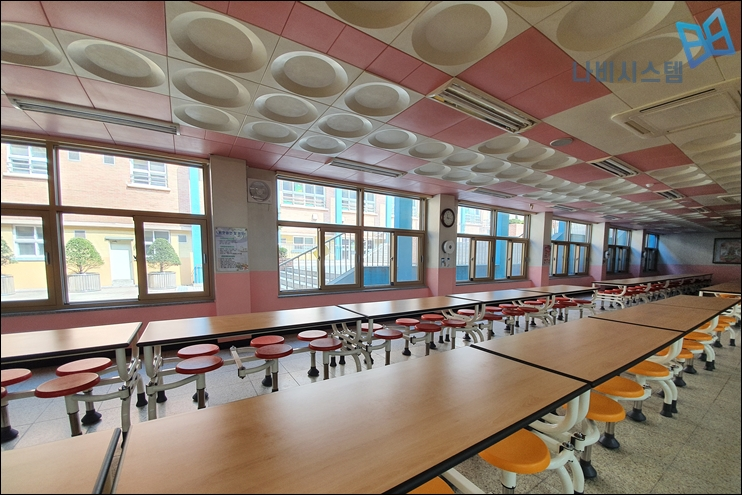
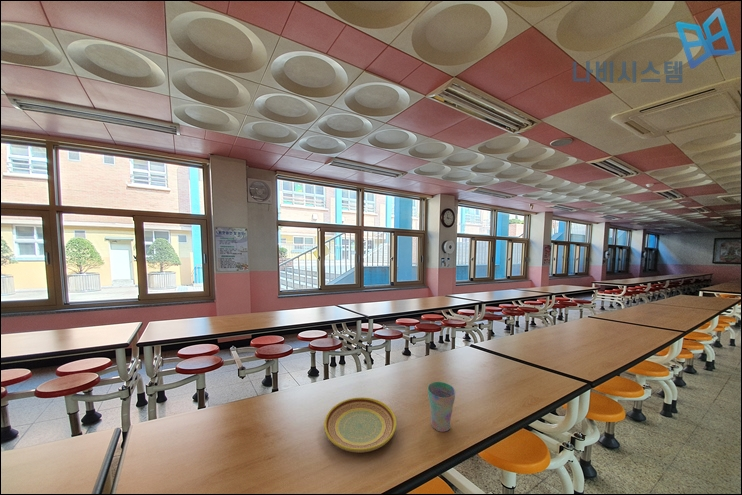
+ plate (360, 424)
+ cup (440, 407)
